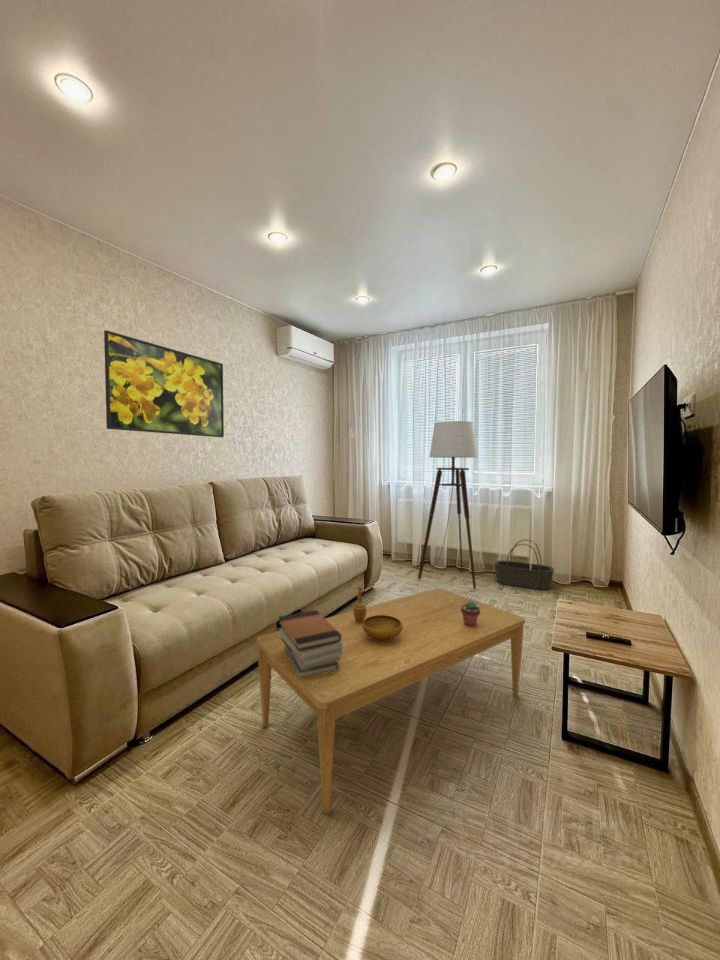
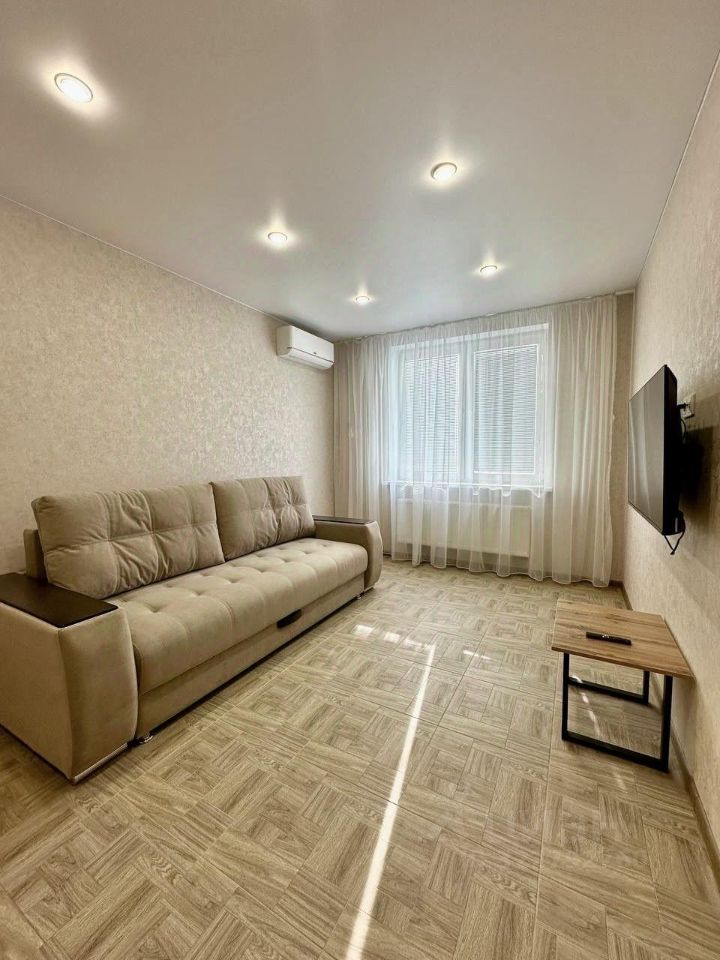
- potted succulent (470, 611)
- floor lamp (450, 502)
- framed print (172, 391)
- decorative bowl (375, 615)
- book stack (309, 641)
- basket (523, 563)
- coffee table (398, 668)
